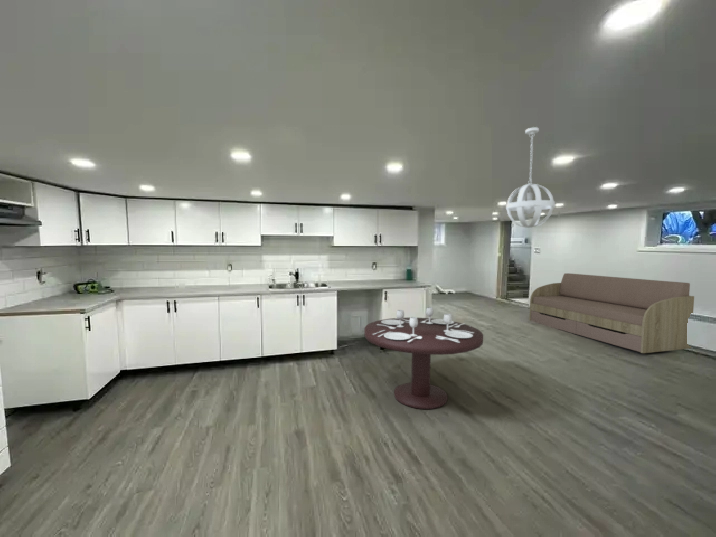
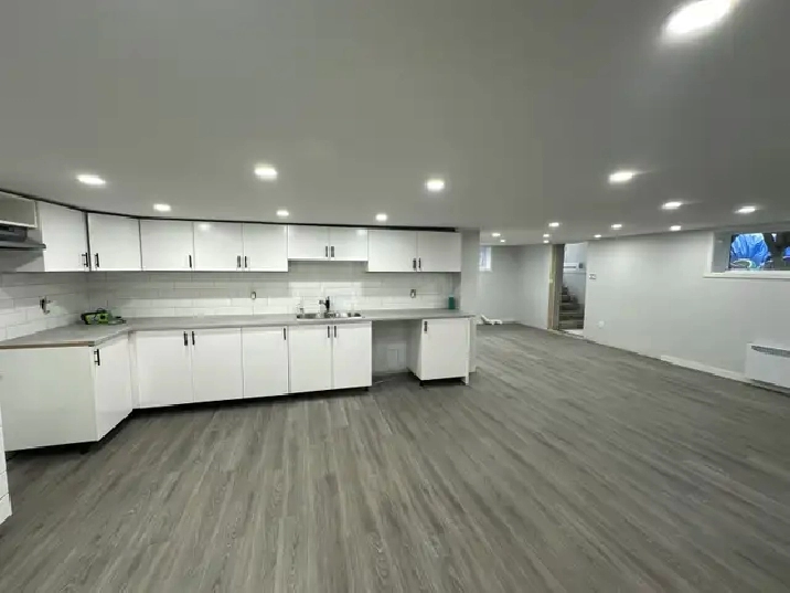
- pendant light (529, 179)
- sofa (598, 305)
- dining table (421, 354)
